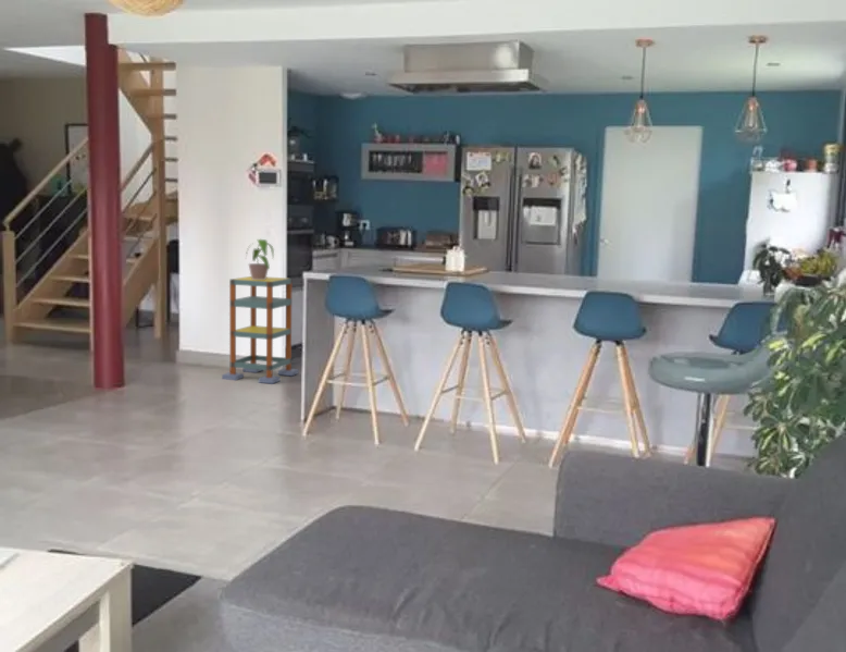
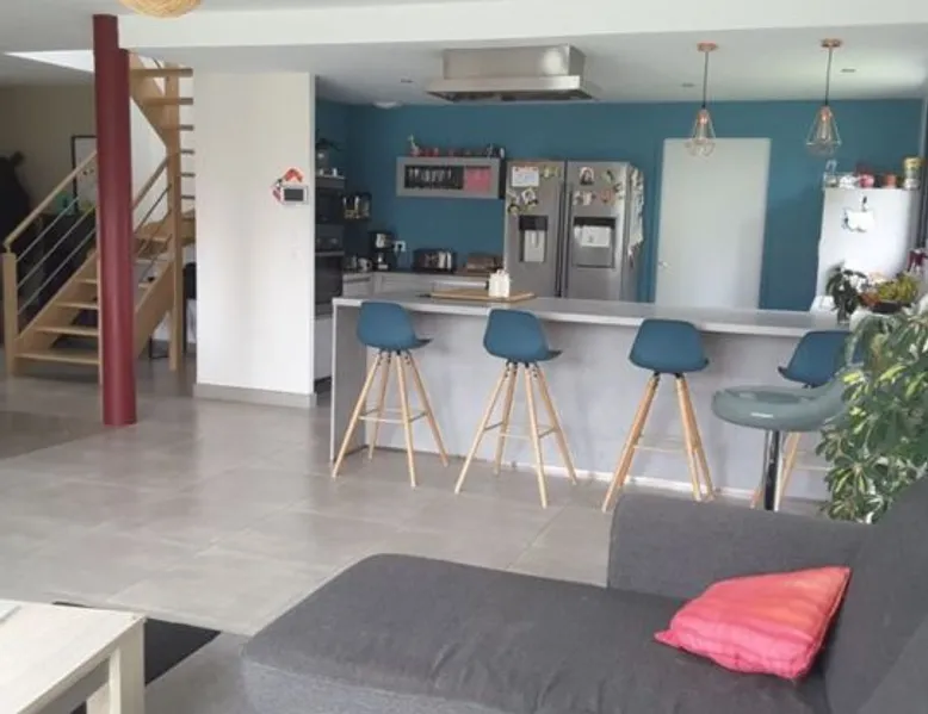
- shelving unit (261, 328)
- potted plant (260, 257)
